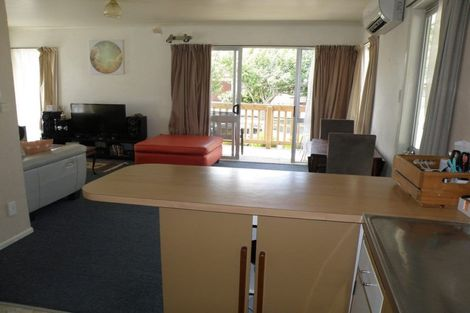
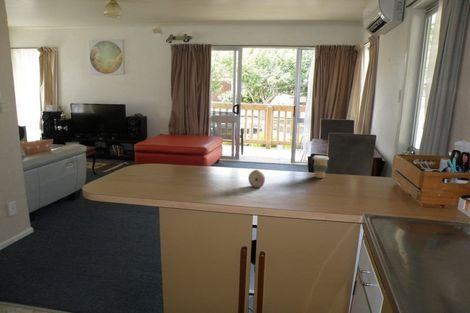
+ coffee cup (320, 166)
+ fruit (256, 178)
